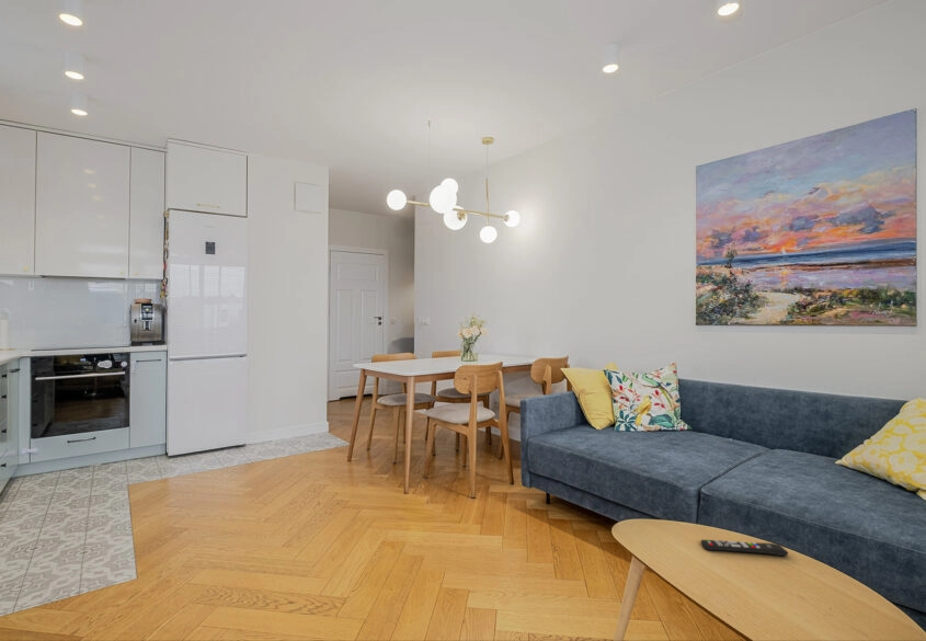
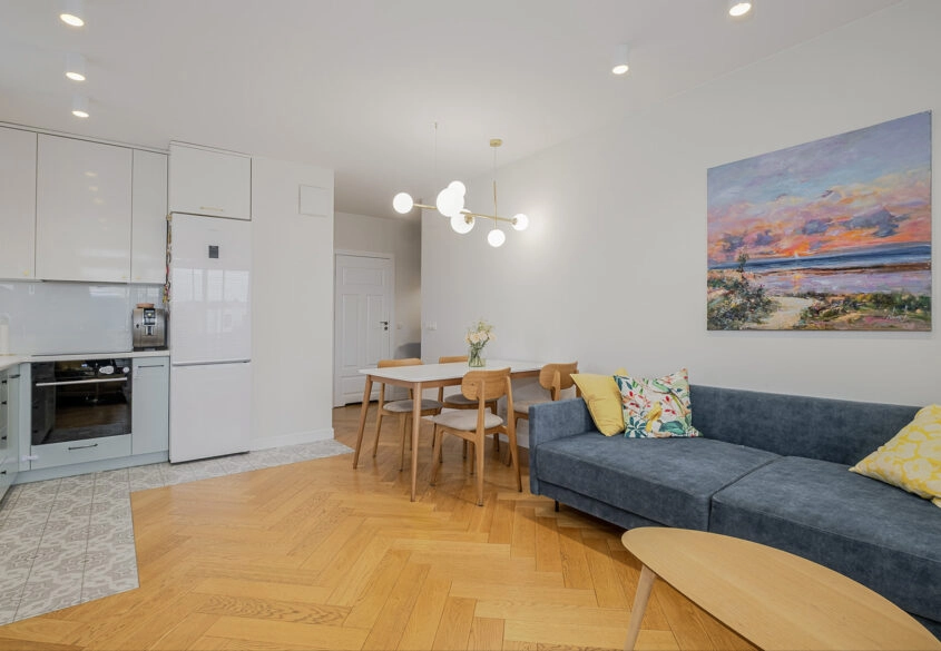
- remote control (743, 547)
